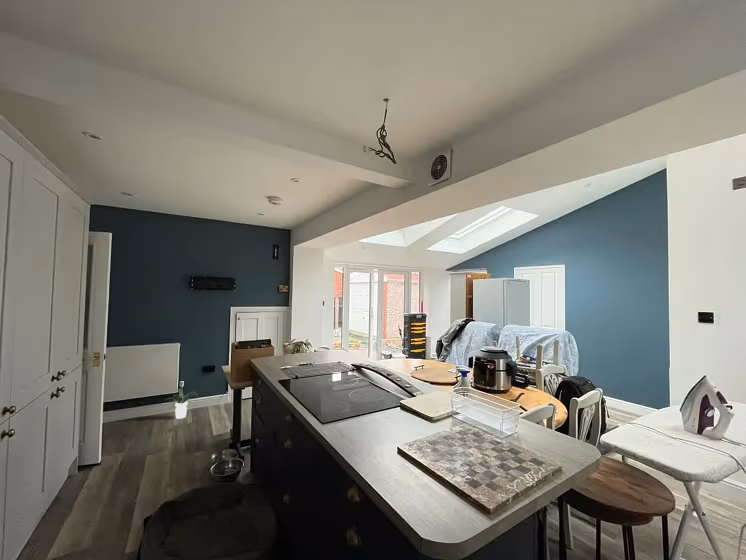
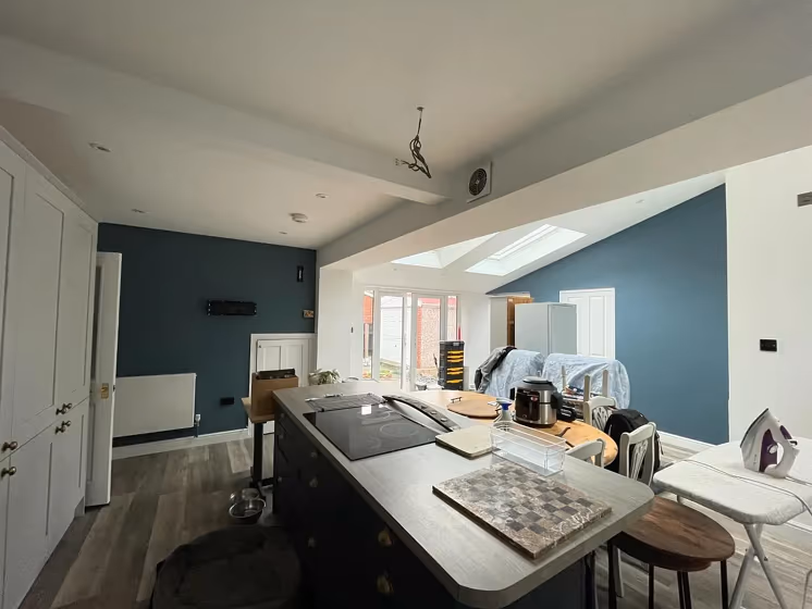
- potted plant (181, 404)
